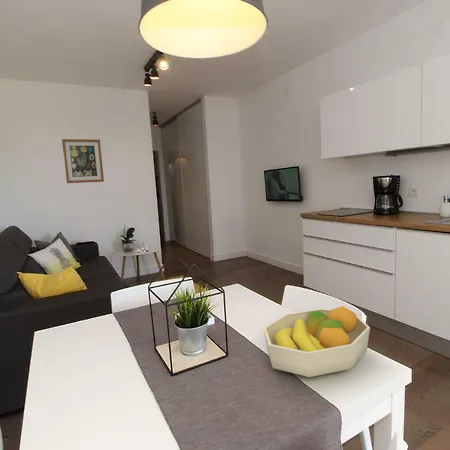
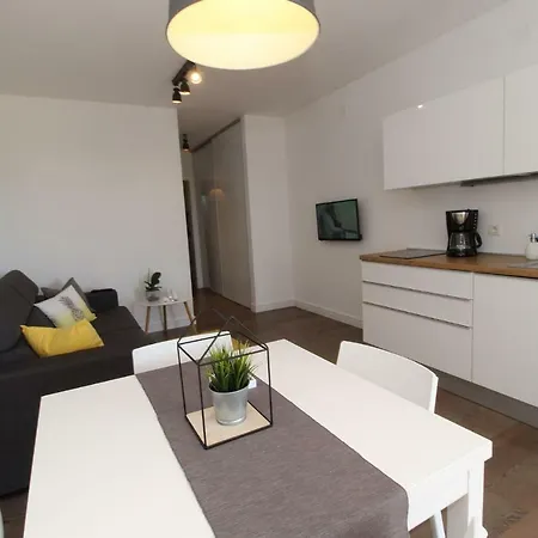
- fruit bowl (315, 335)
- wall art (83, 161)
